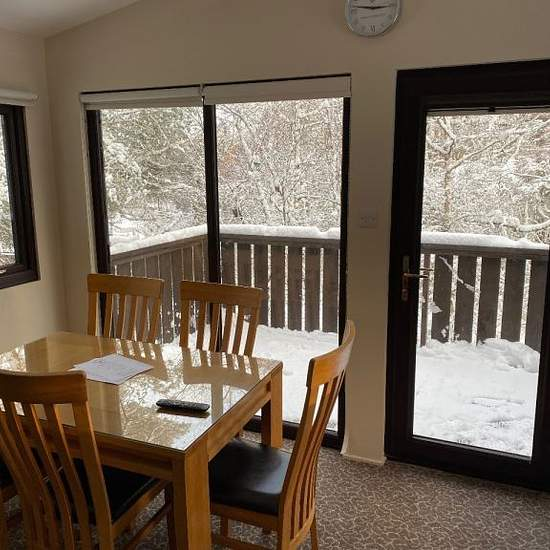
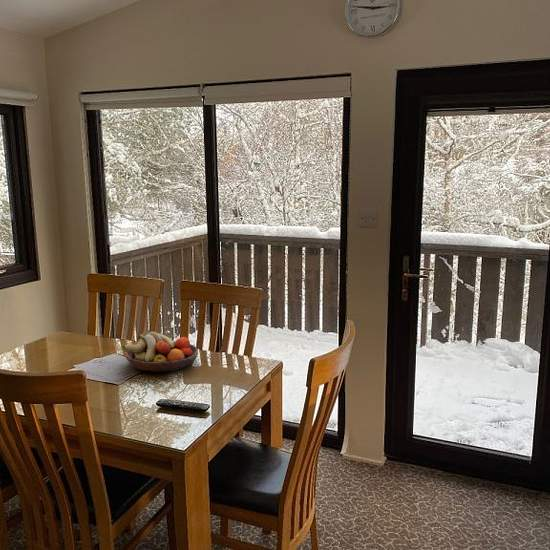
+ fruit bowl (161, 348)
